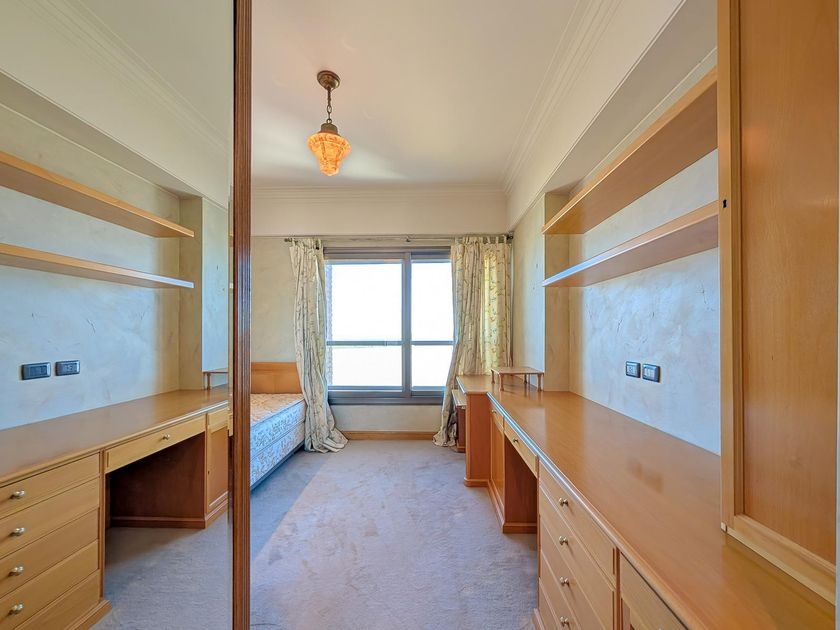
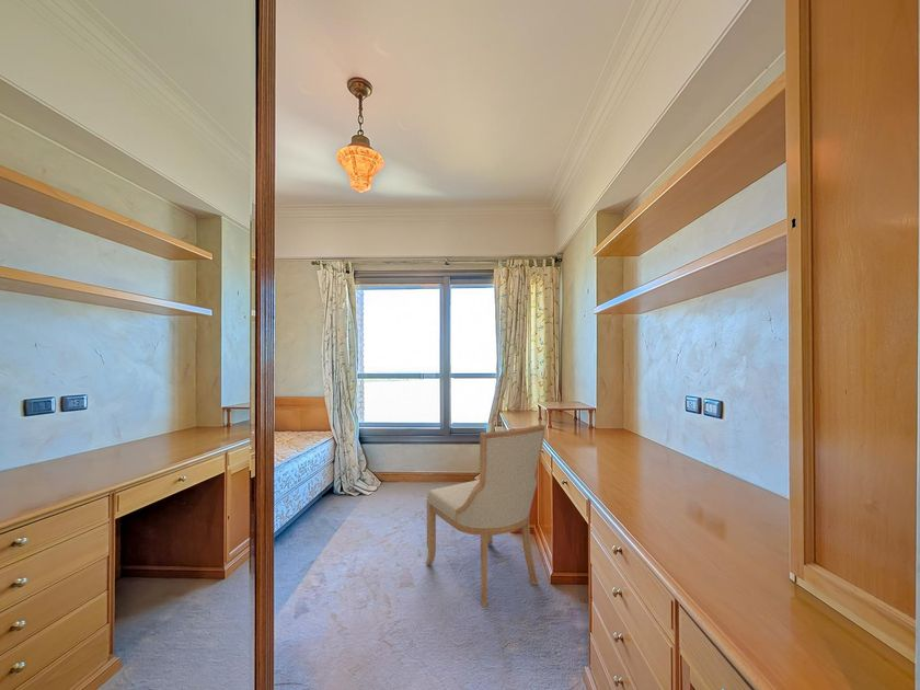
+ chair (486, 497)
